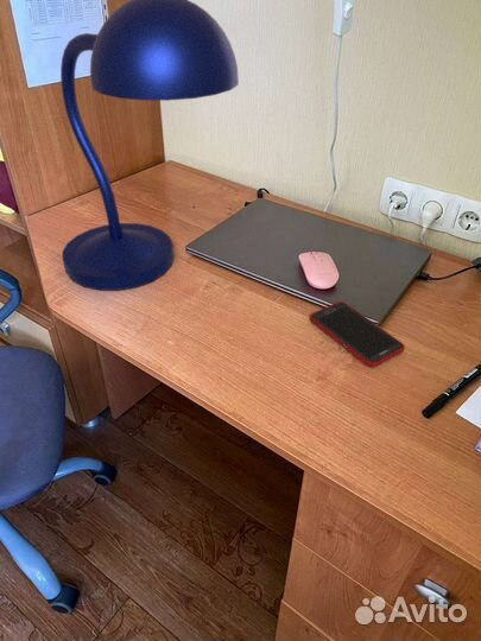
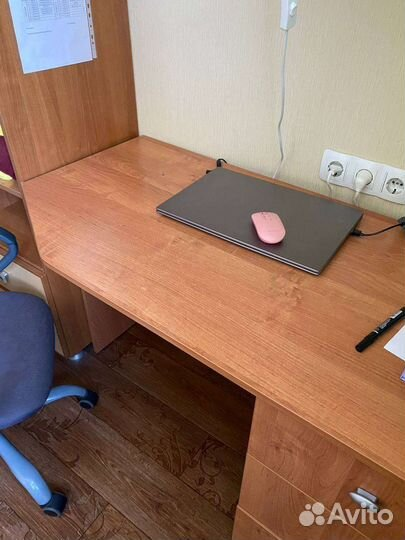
- cell phone (355, 331)
- desk lamp (106, 173)
